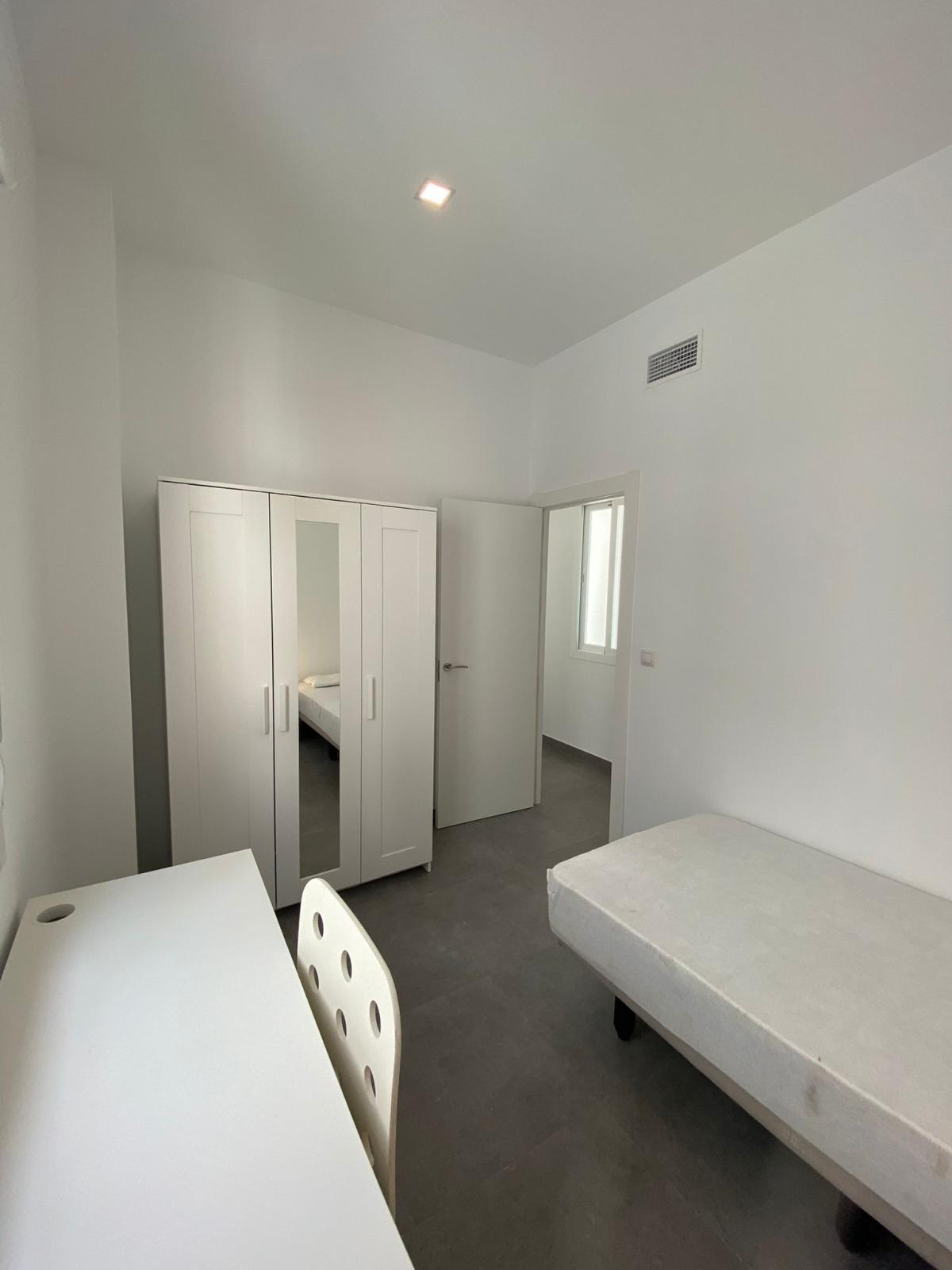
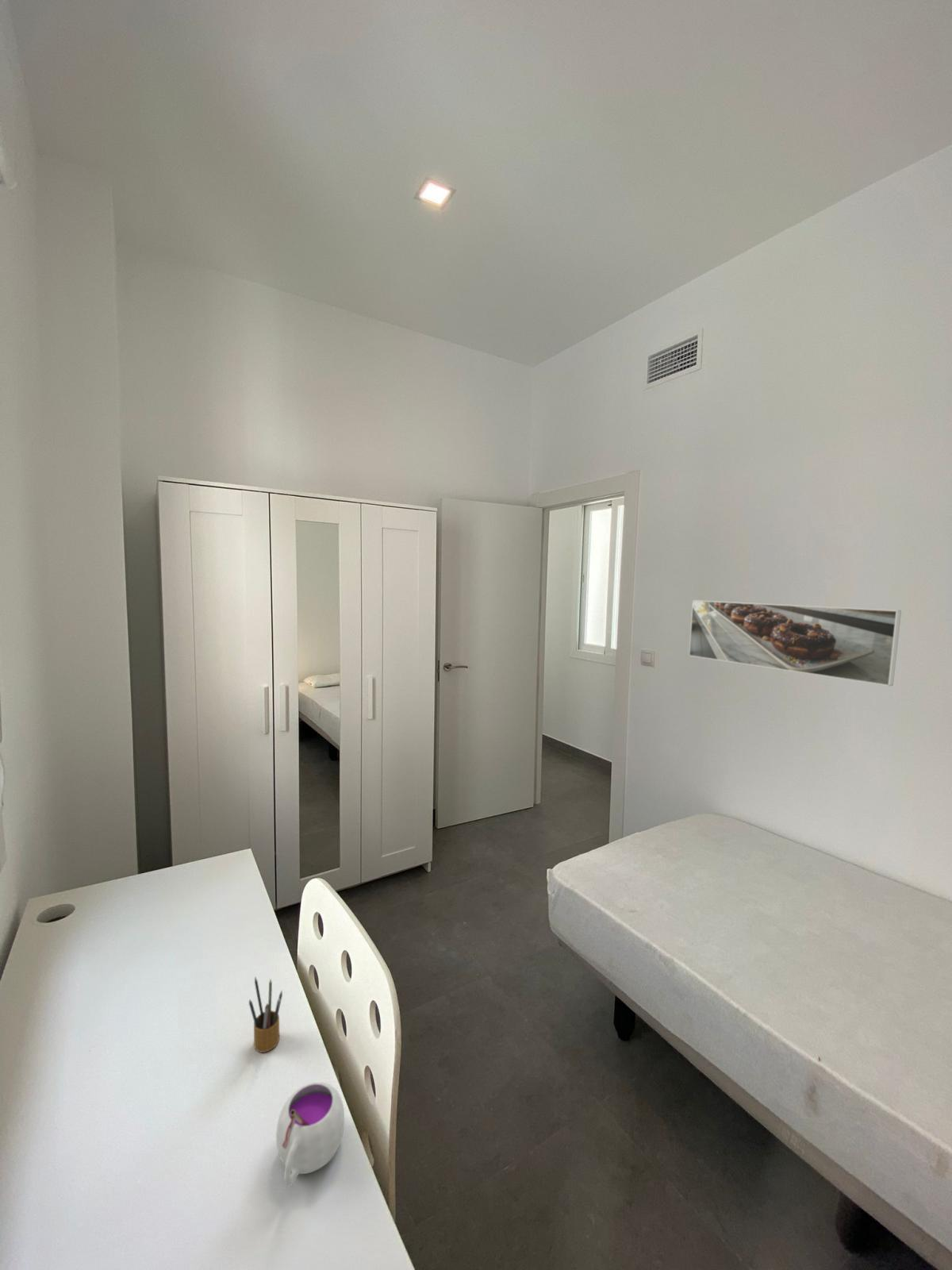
+ pencil box (264, 1014)
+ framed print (778, 637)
+ mug (305, 1122)
